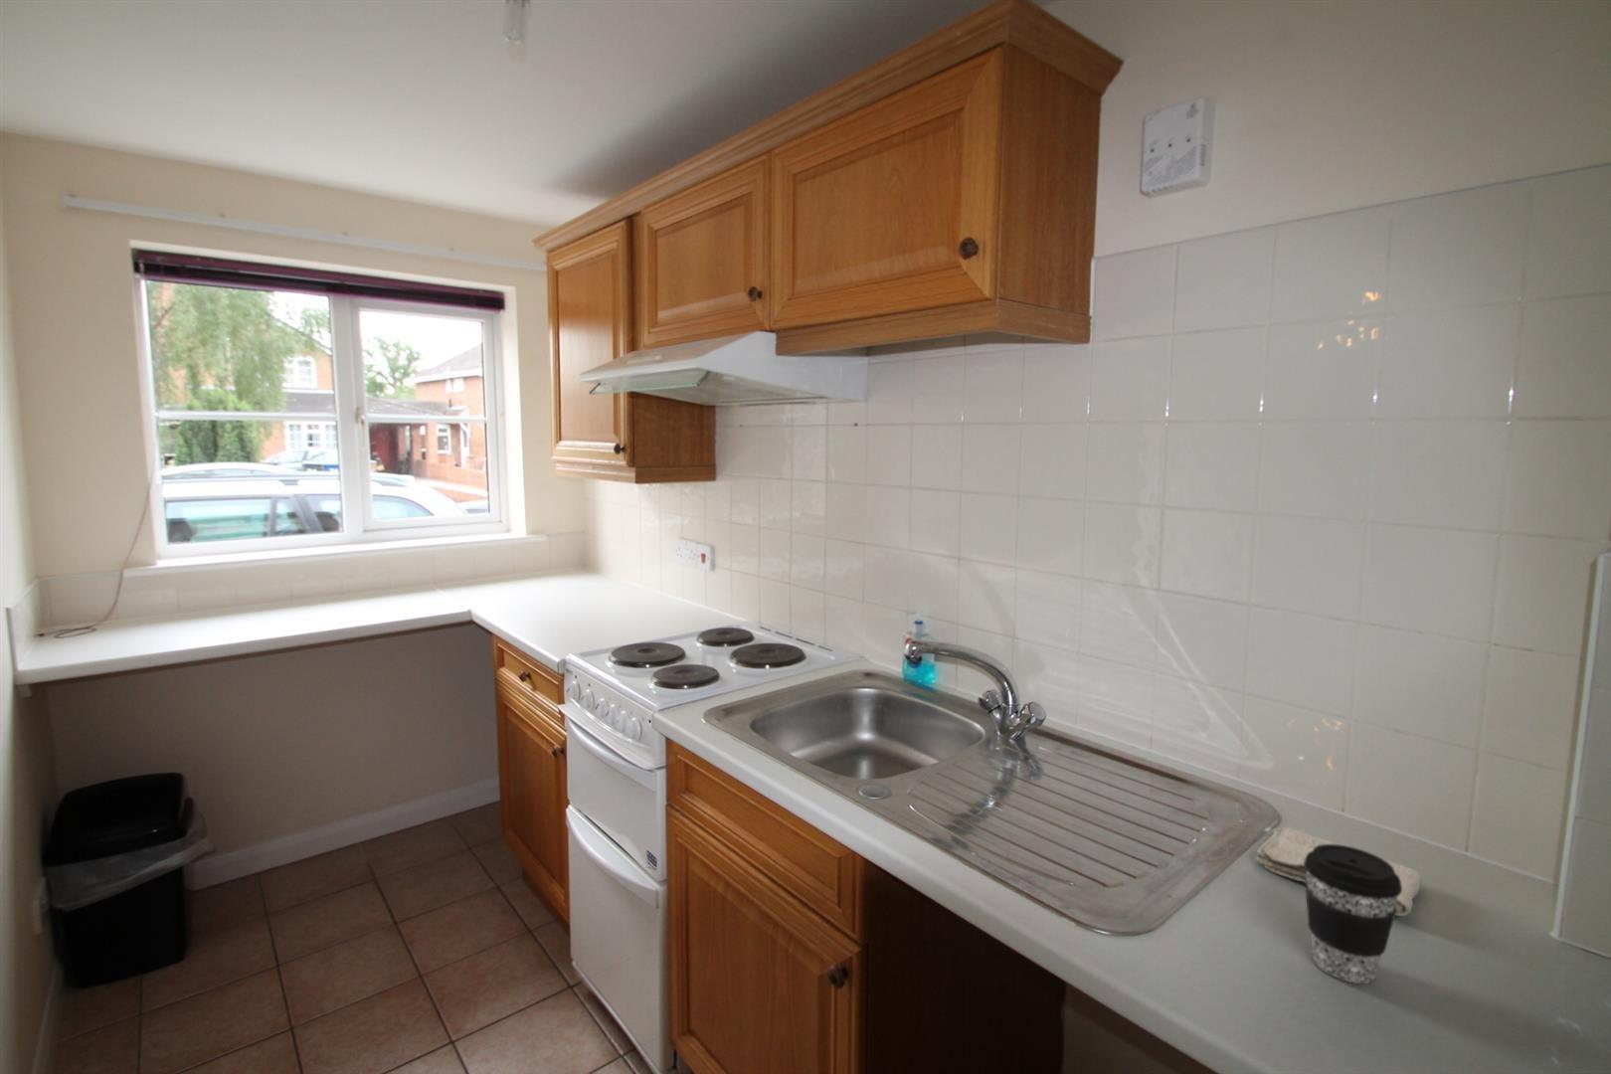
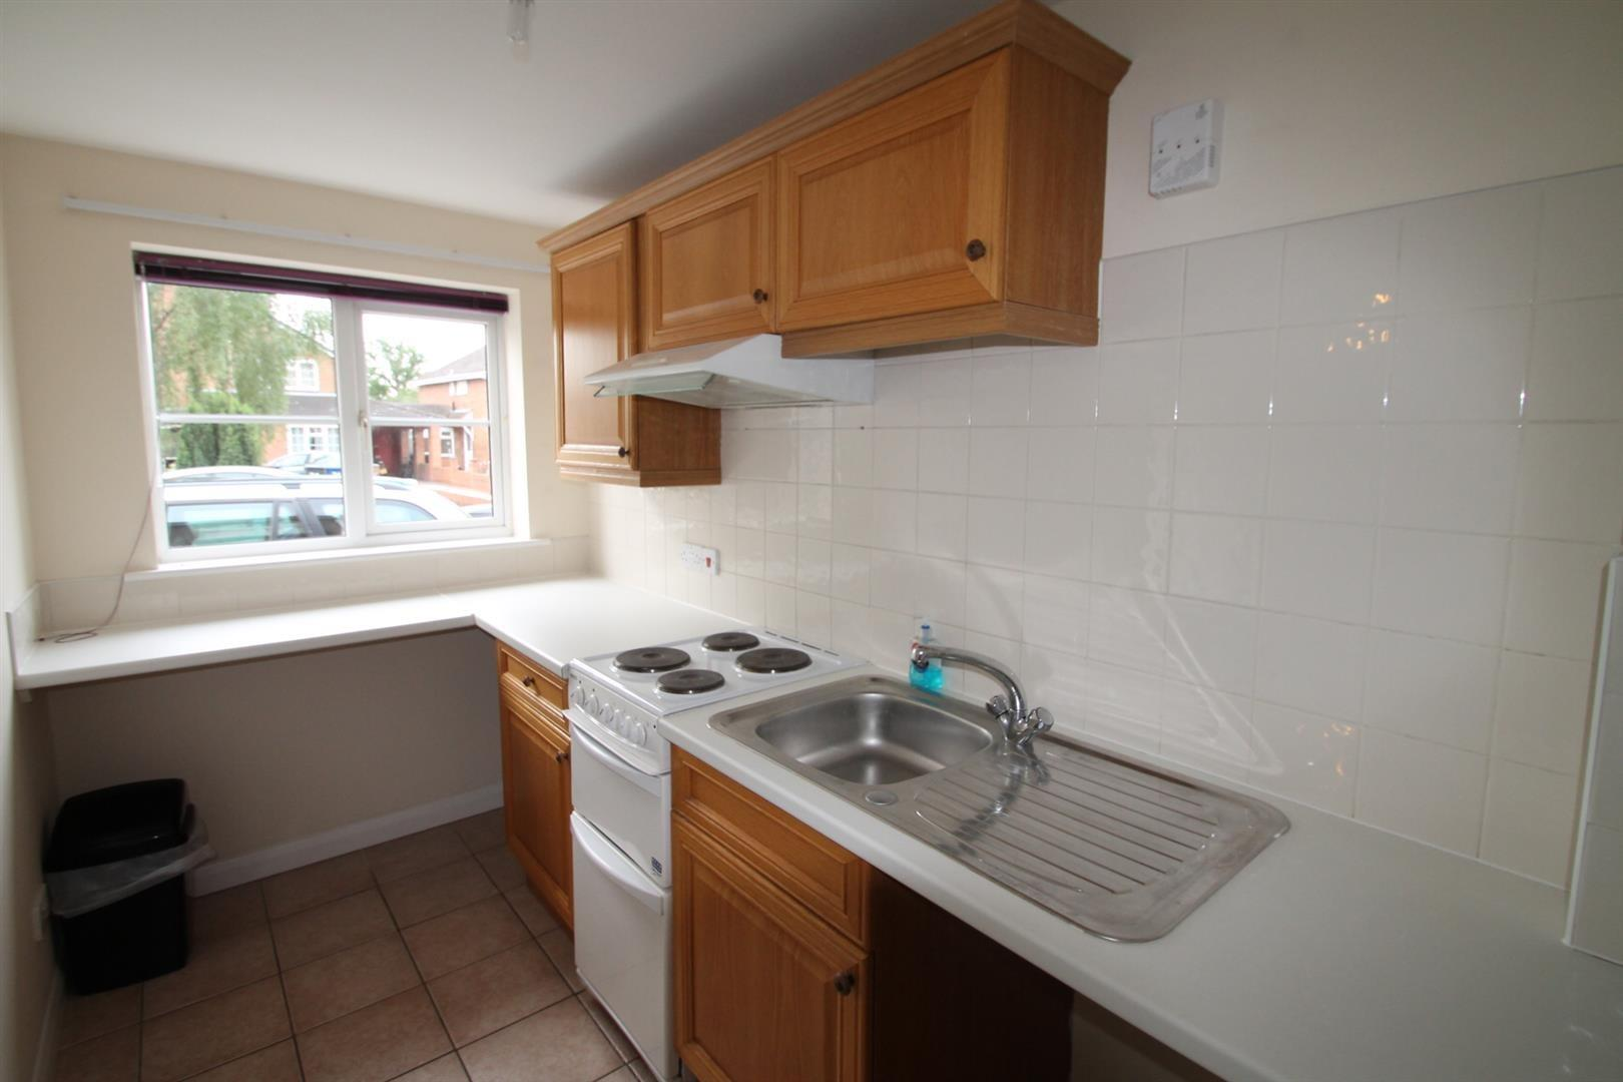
- coffee cup (1347, 913)
- washcloth (1339, 844)
